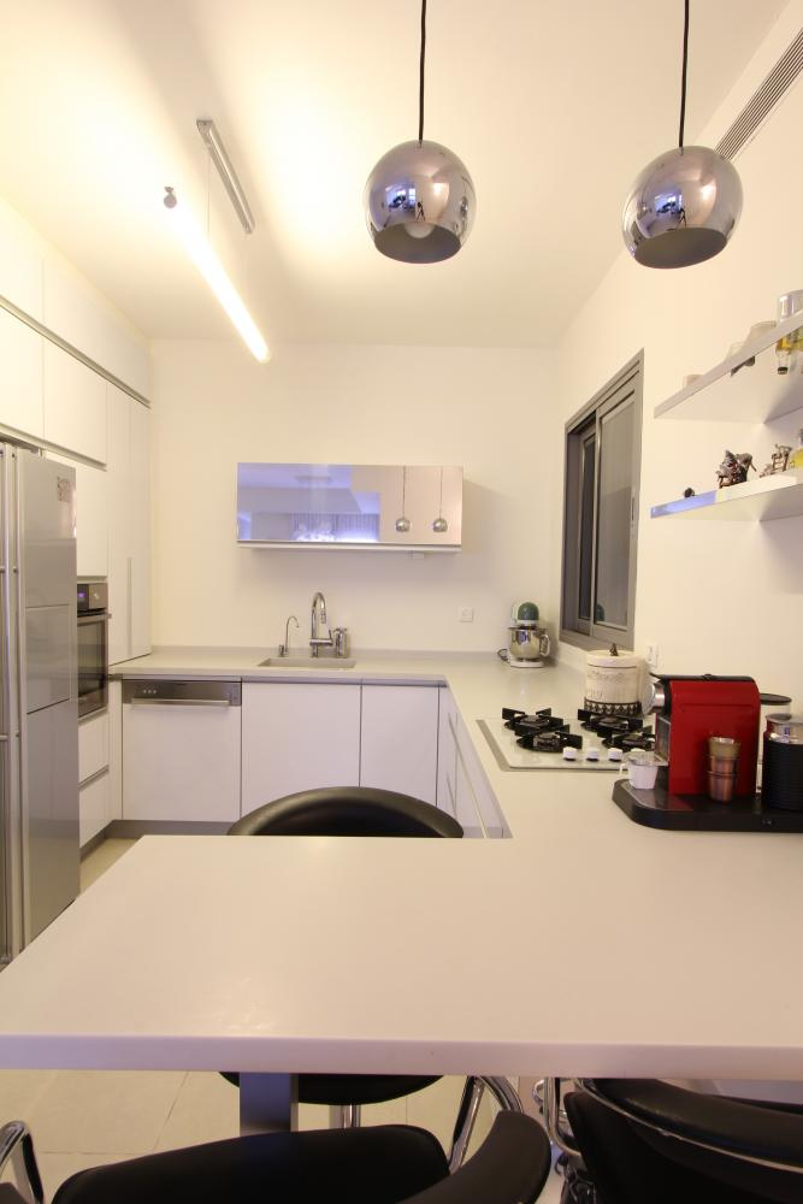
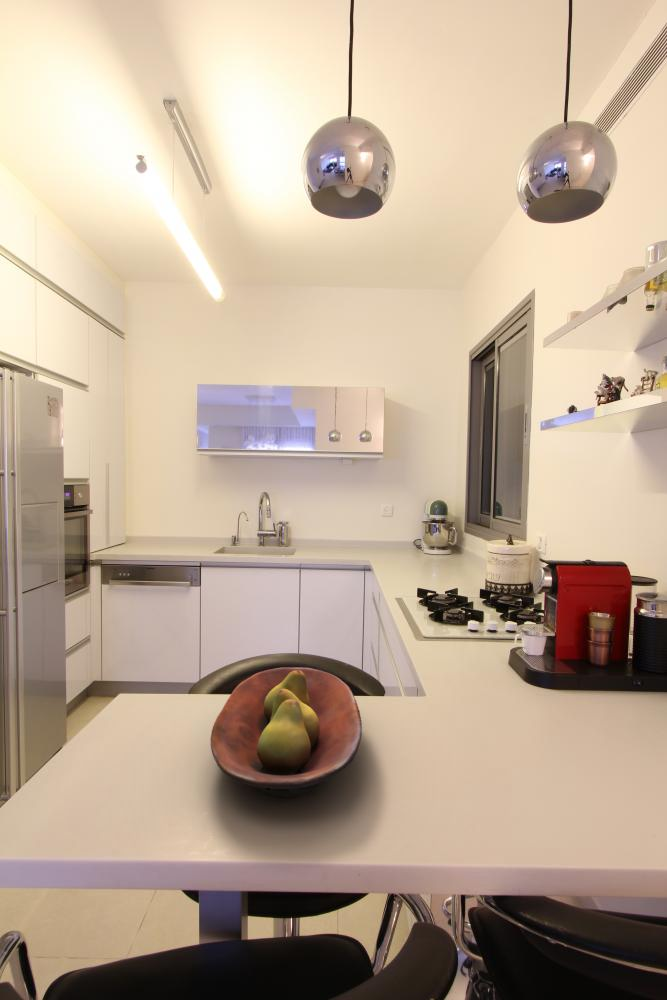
+ fruit bowl (289, 715)
